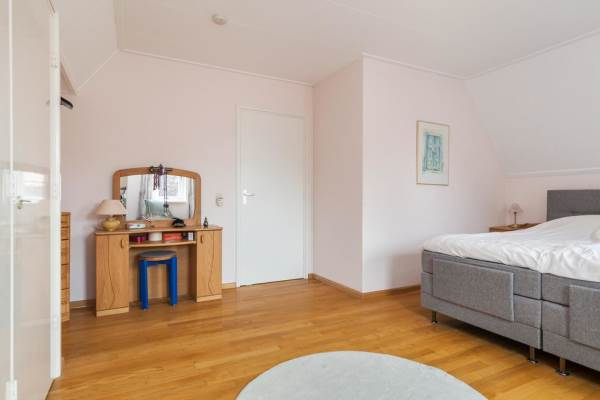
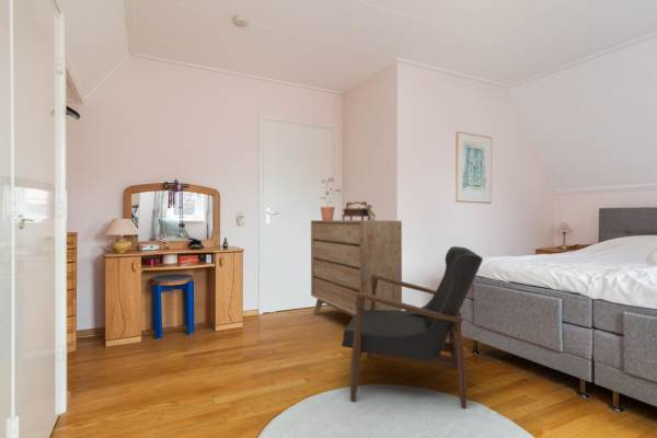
+ decorative box (358, 210)
+ potted plant (328, 197)
+ armchair (411, 314)
+ dresser (351, 270)
